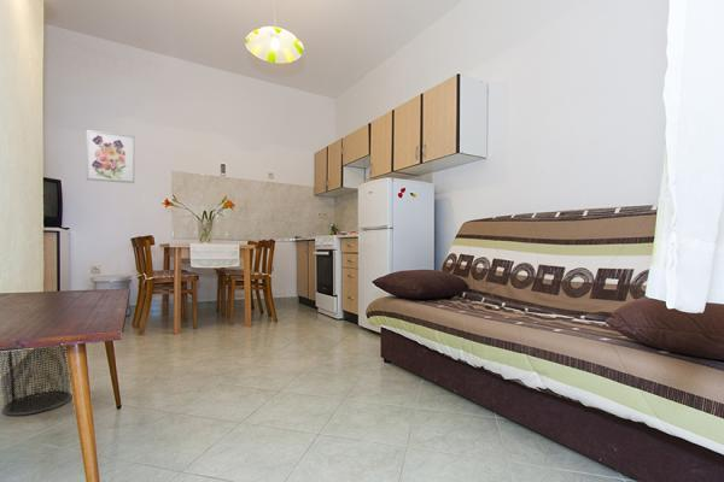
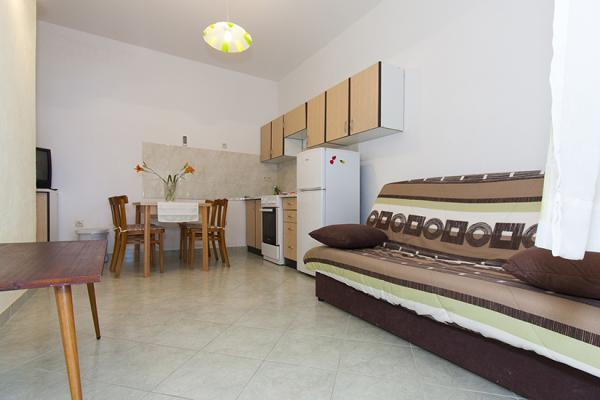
- wall art (111, 157)
- waste bin (39, 370)
